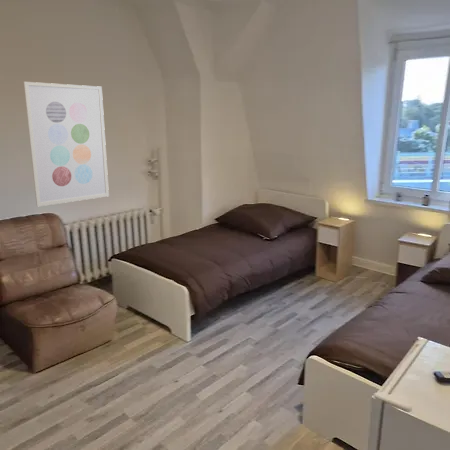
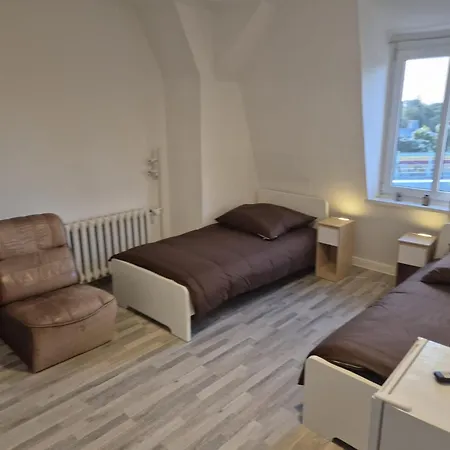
- wall art (70, 144)
